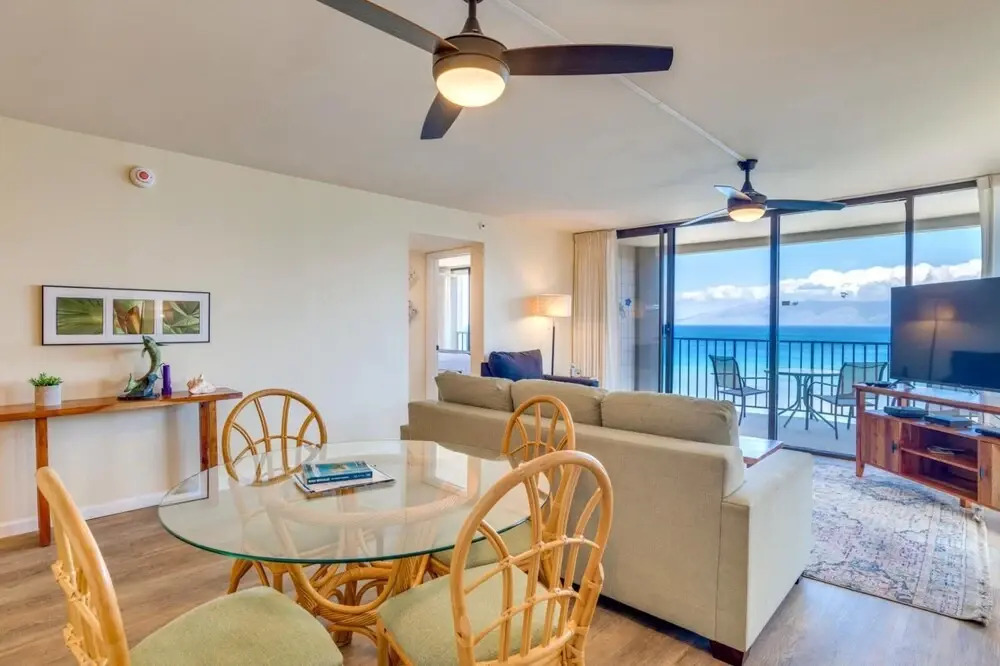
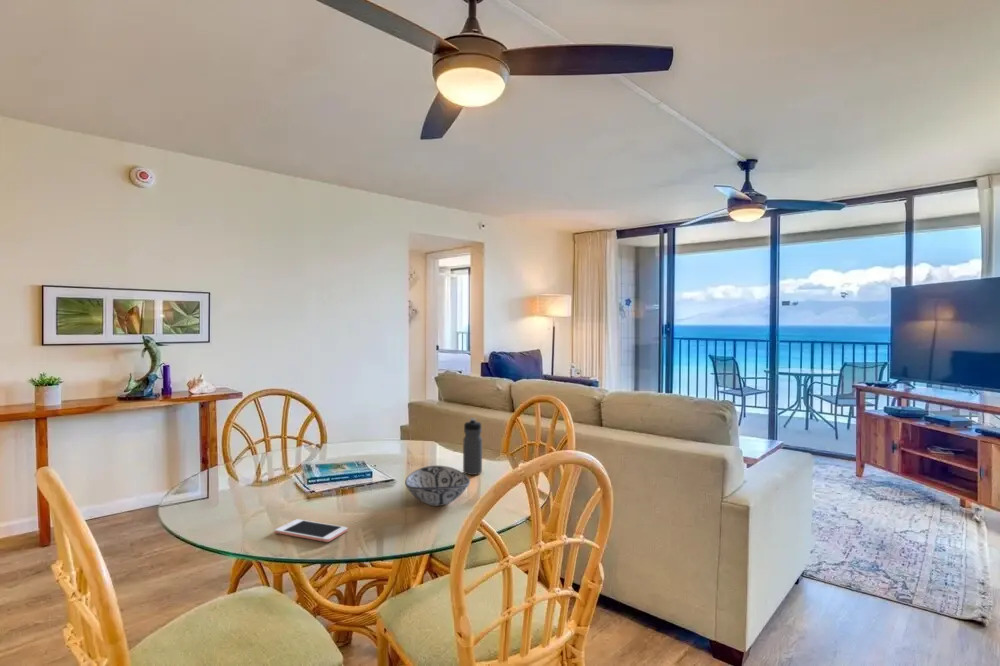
+ cell phone (311, 530)
+ water bottle (472, 445)
+ decorative bowl (437, 488)
